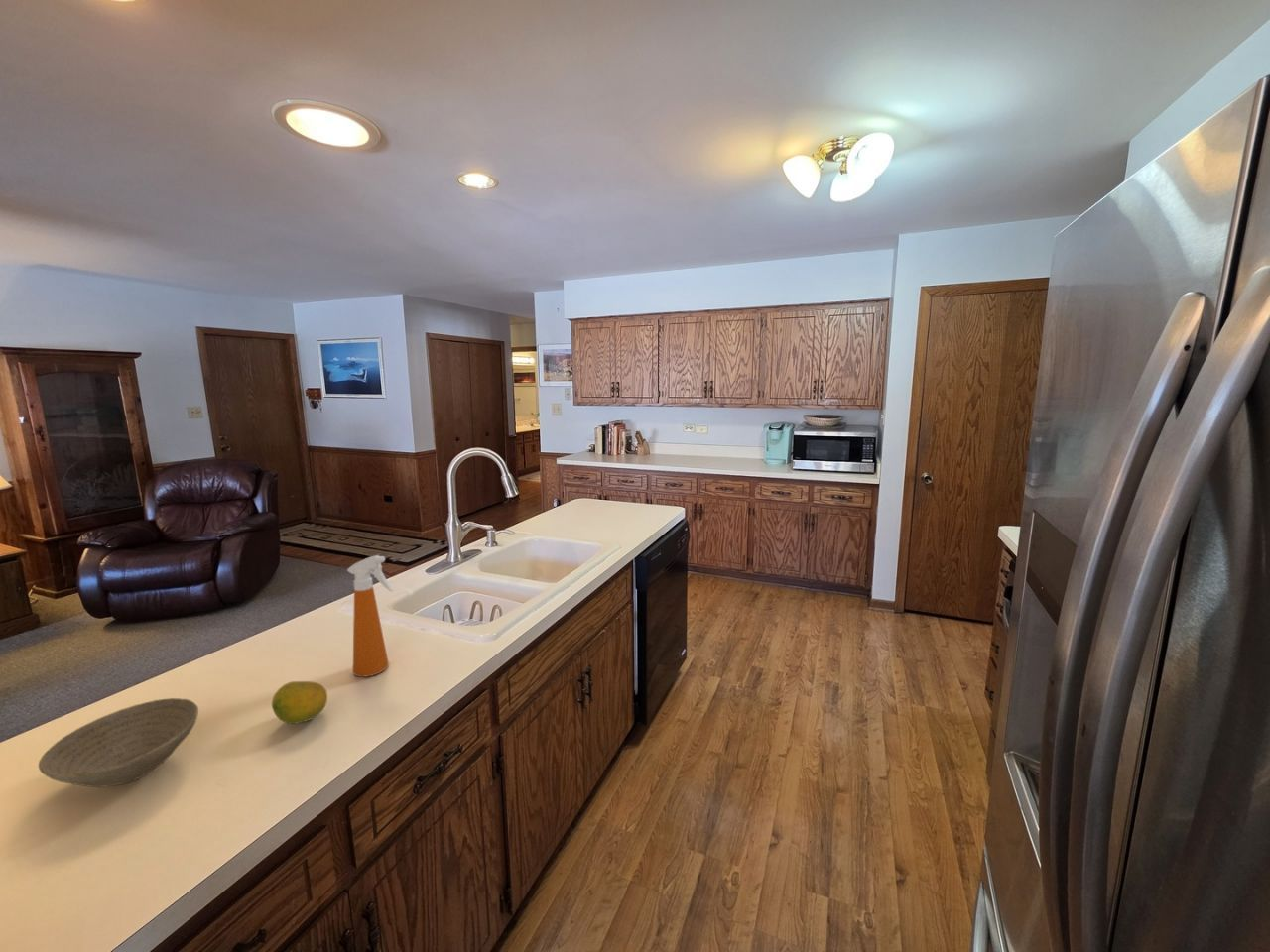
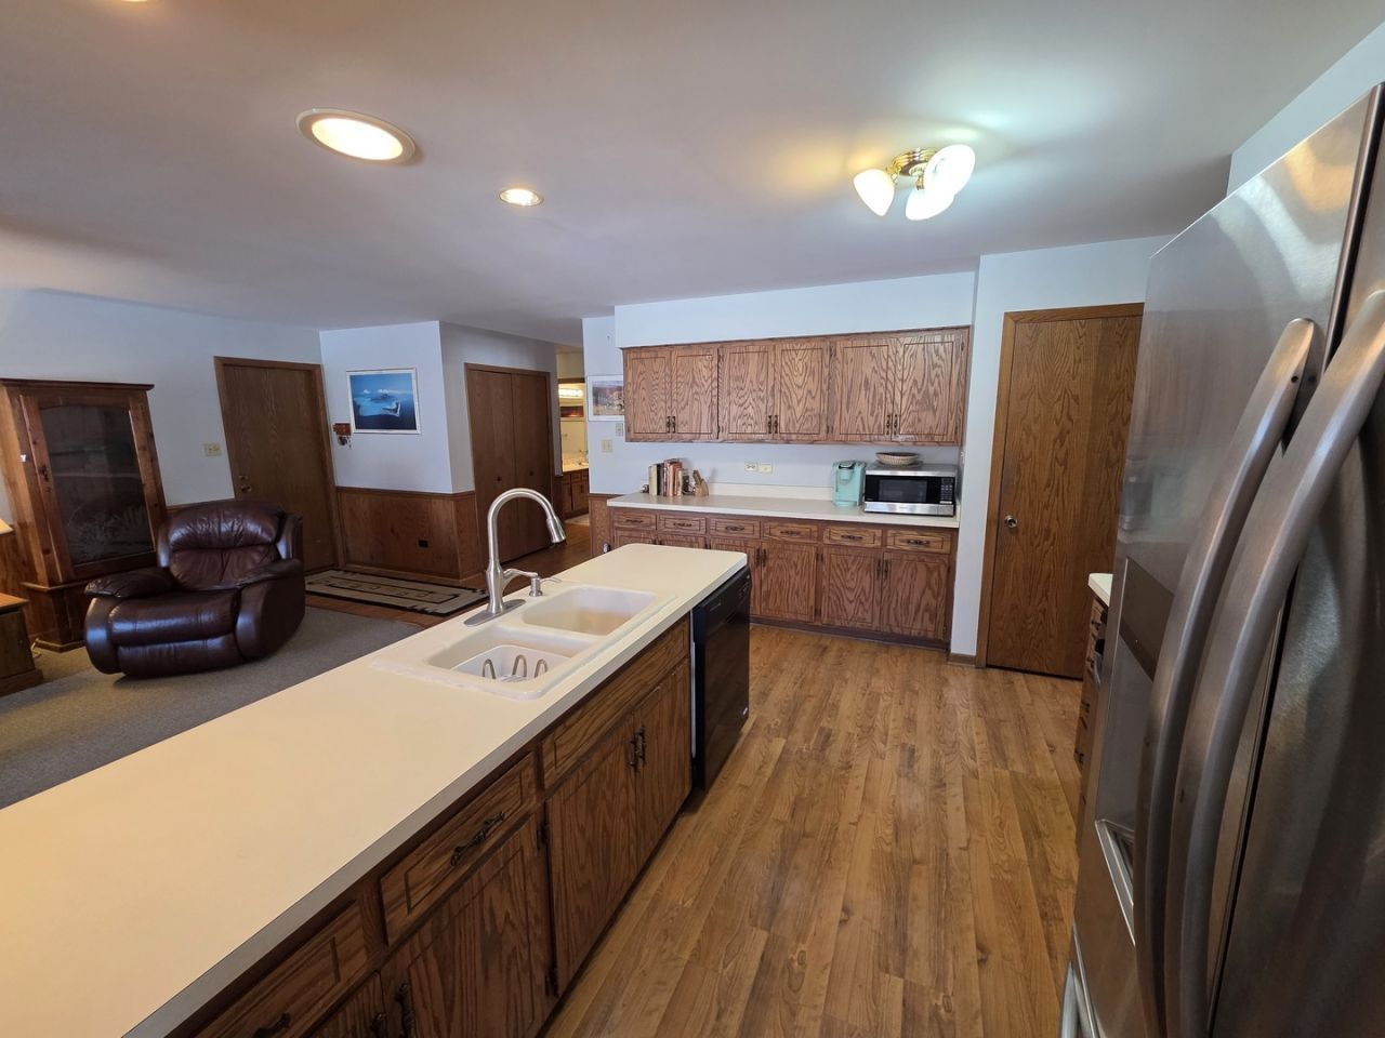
- bowl (128, 753)
- fruit (301, 700)
- spray bottle (373, 613)
